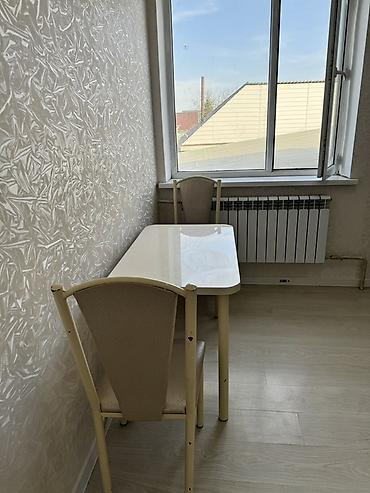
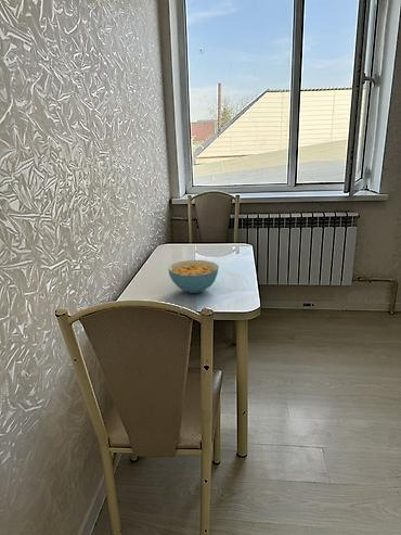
+ cereal bowl (194, 279)
